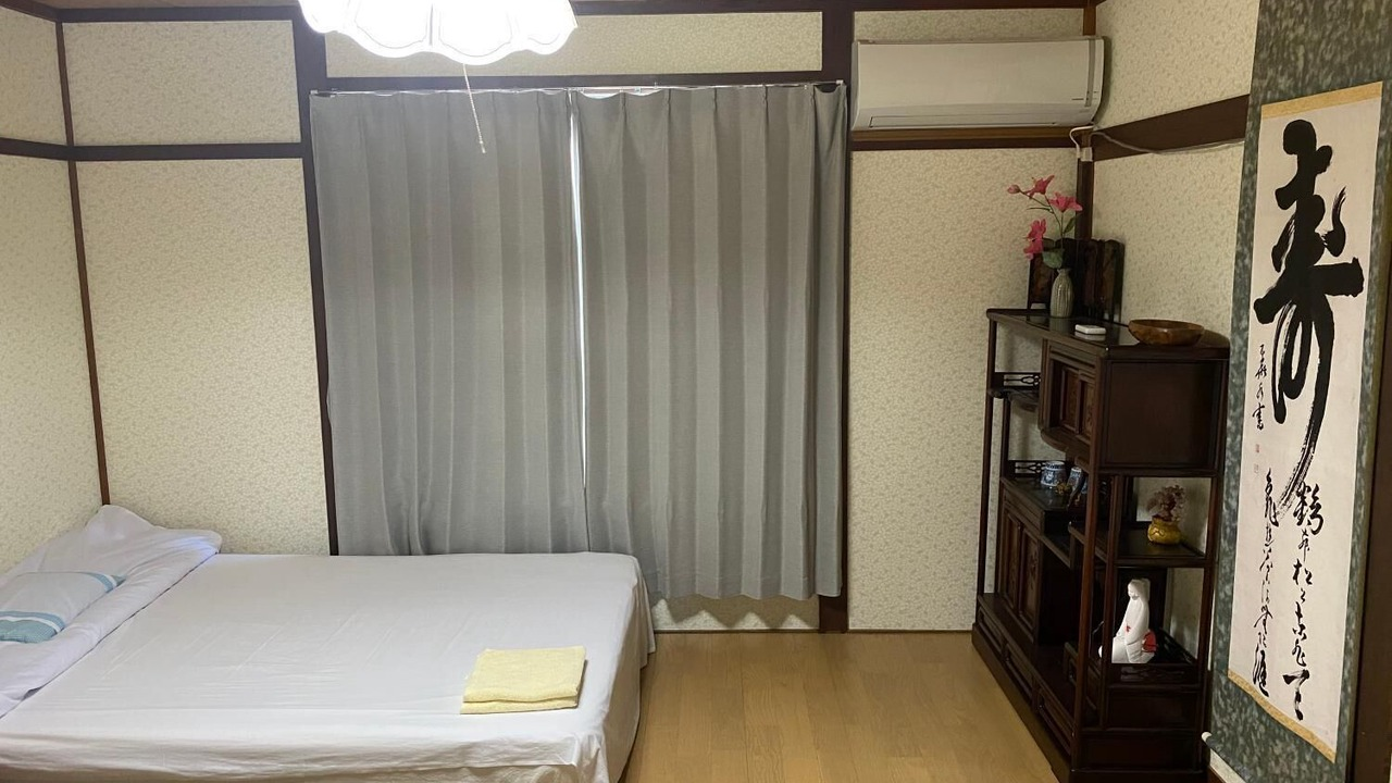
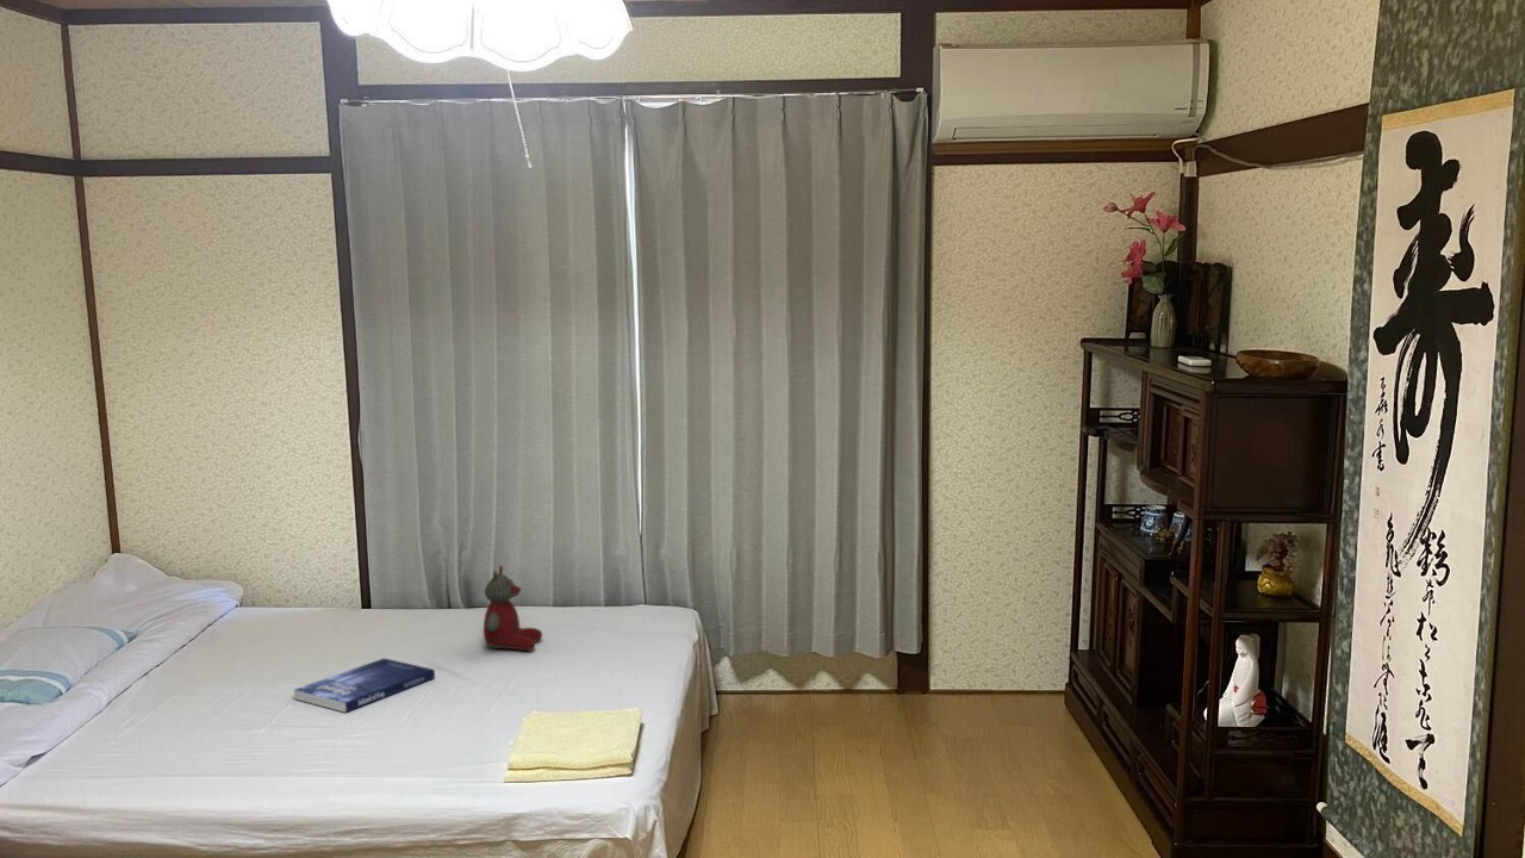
+ book (366, 683)
+ stuffed bear (511, 607)
